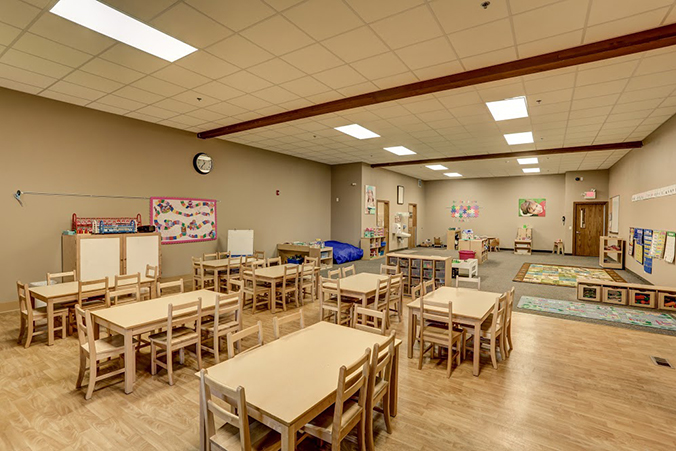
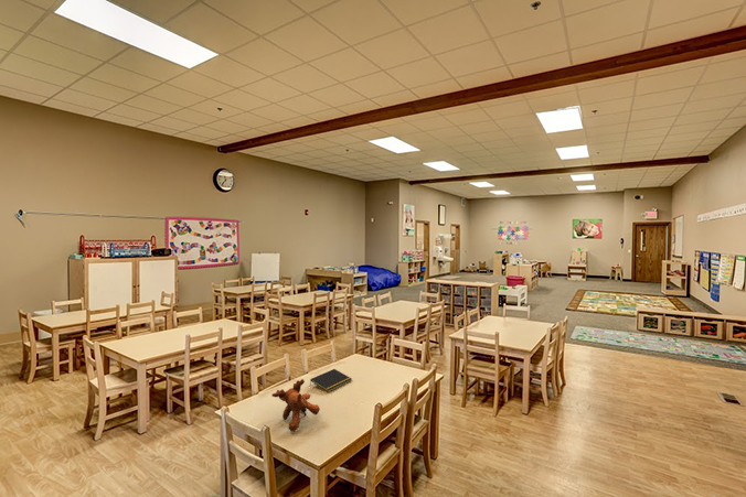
+ stuffed animal (295, 402)
+ notepad (331, 379)
